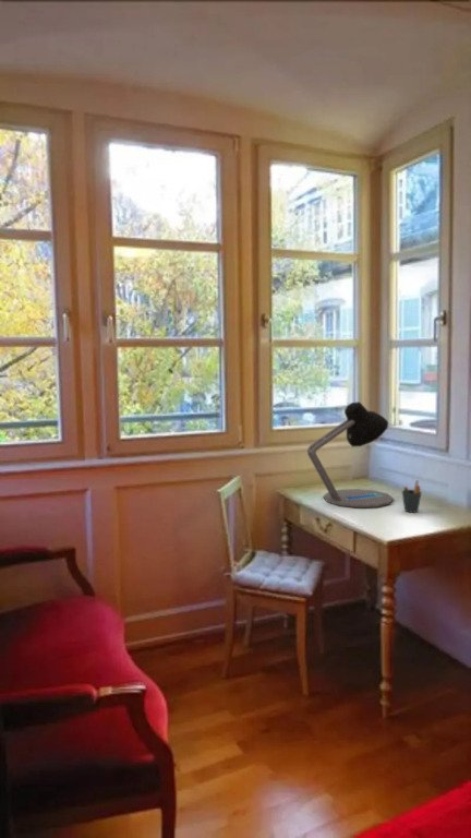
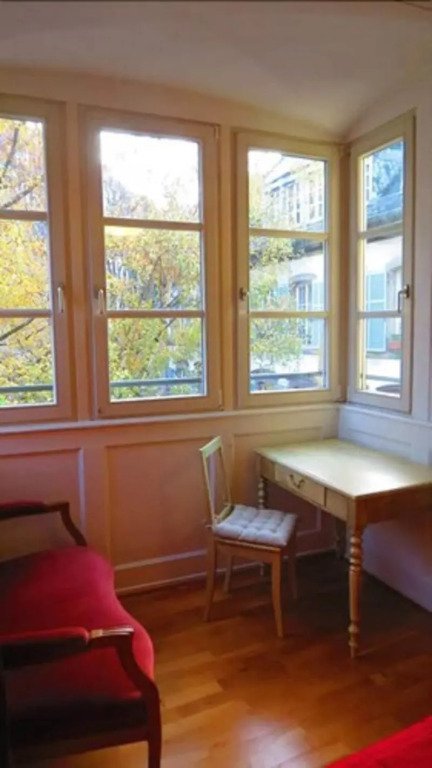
- desk lamp (351, 445)
- pen holder (411, 495)
